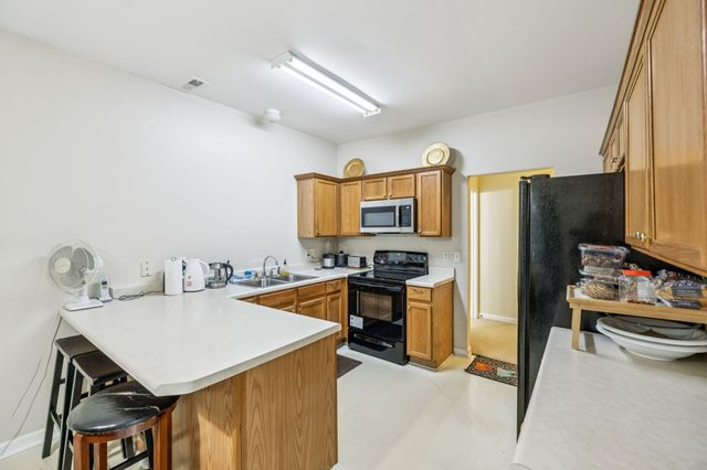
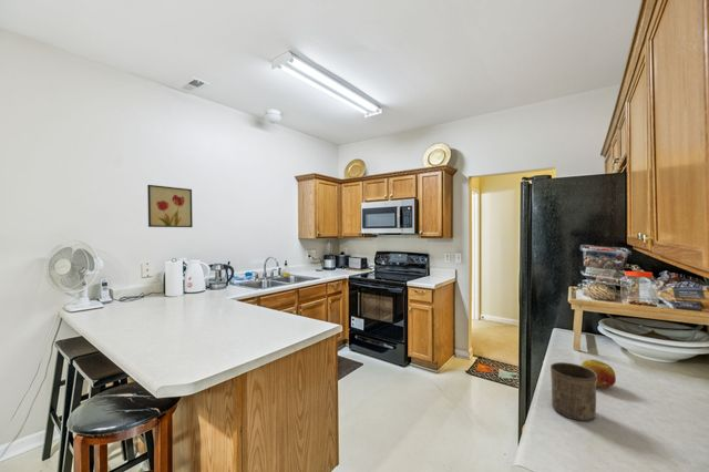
+ cup (573, 390)
+ fruit (597, 373)
+ wall art (171, 207)
